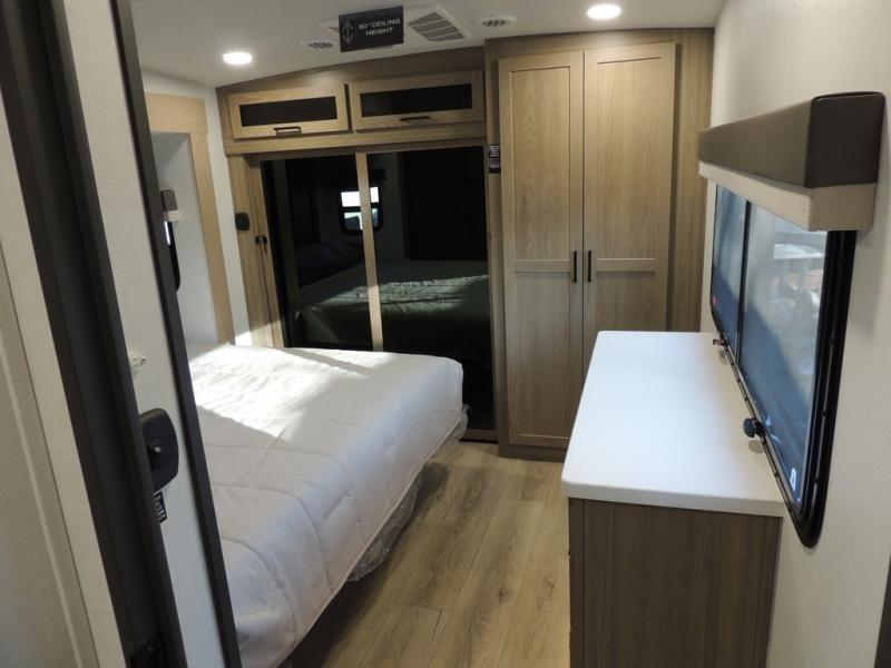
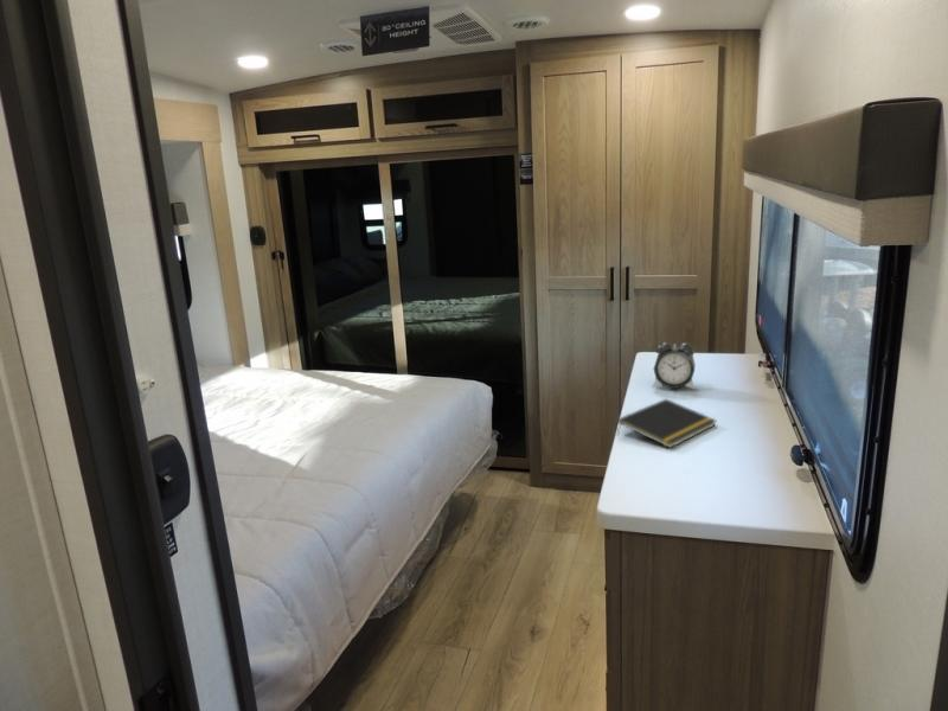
+ notepad (667, 421)
+ alarm clock (673, 364)
